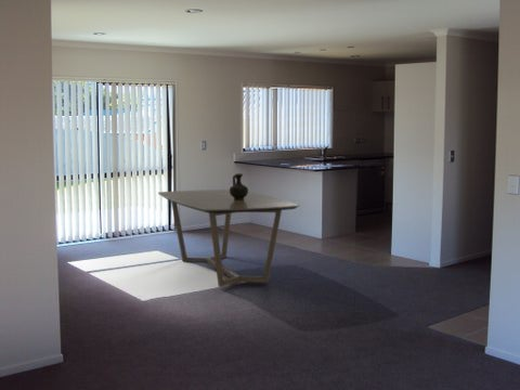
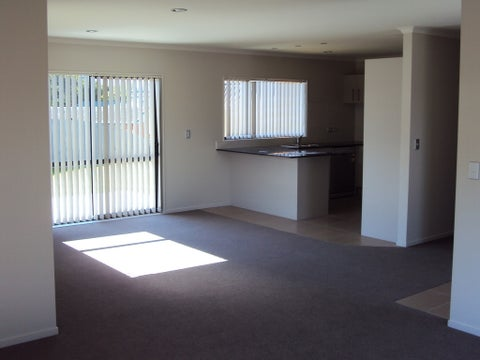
- dining table (223, 234)
- ceramic jug (238, 186)
